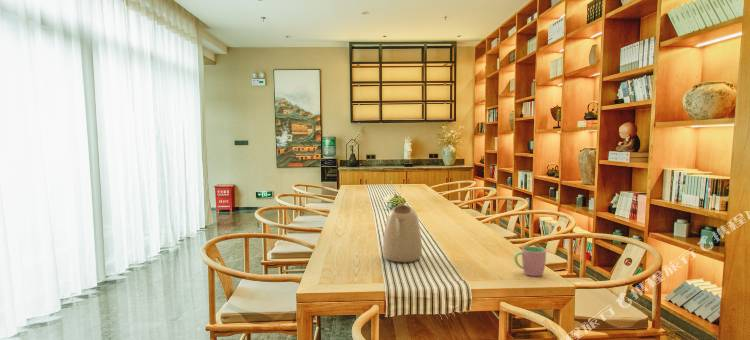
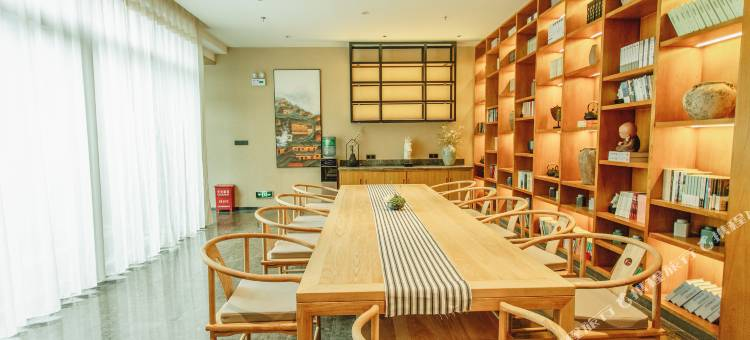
- kettle (402, 230)
- cup (529, 261)
